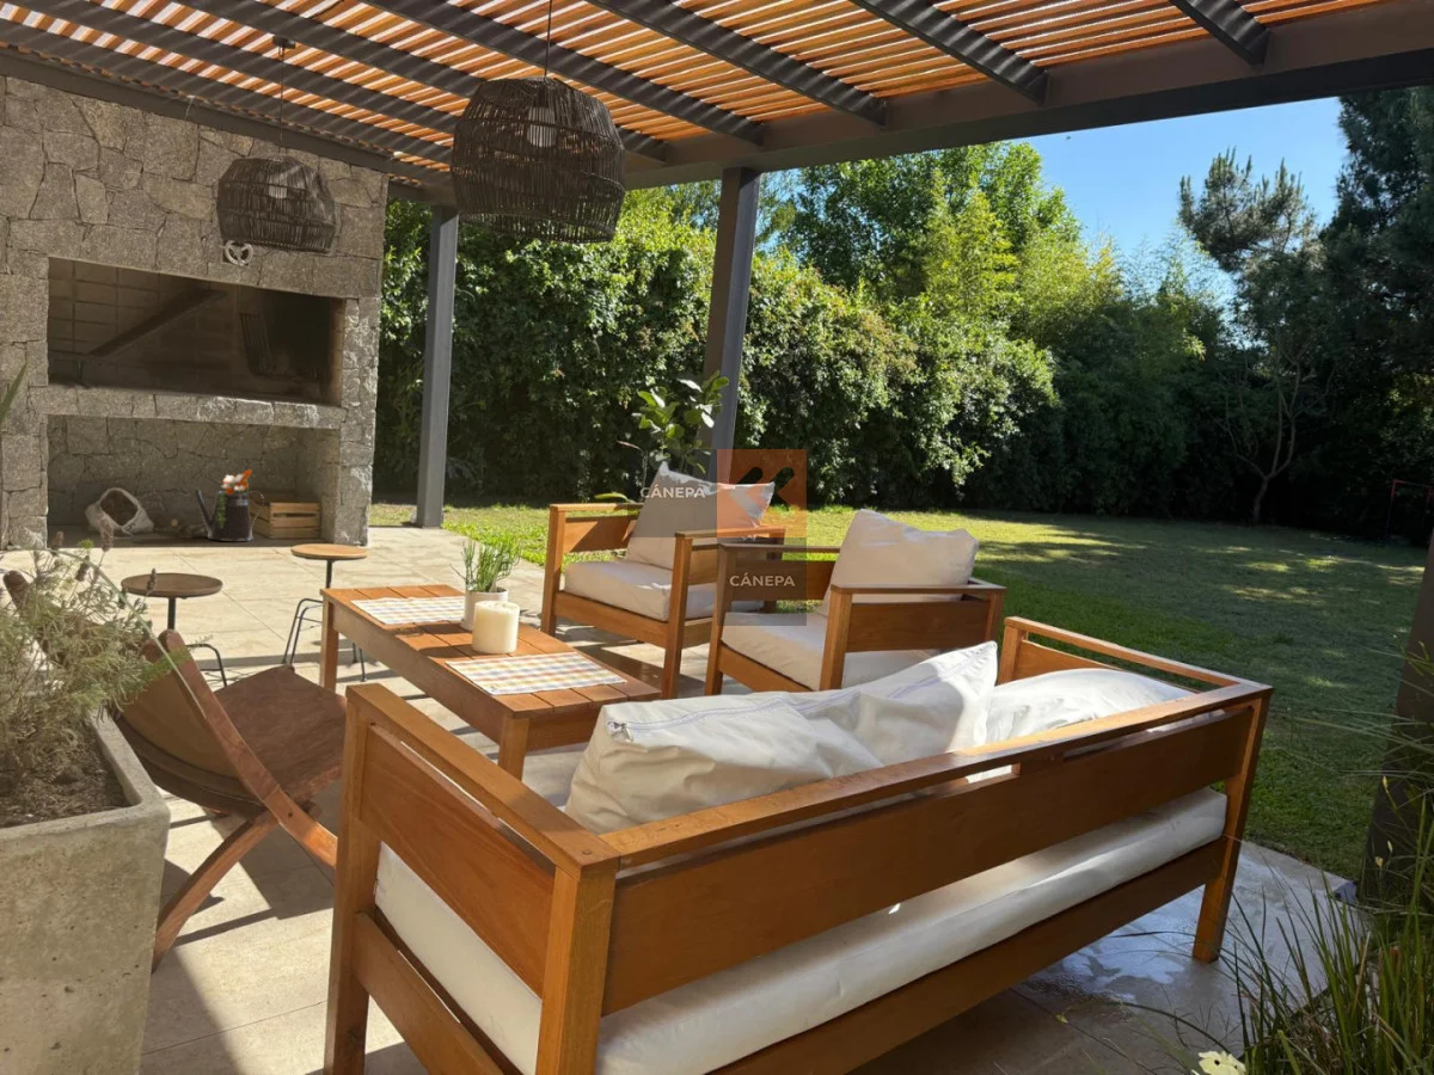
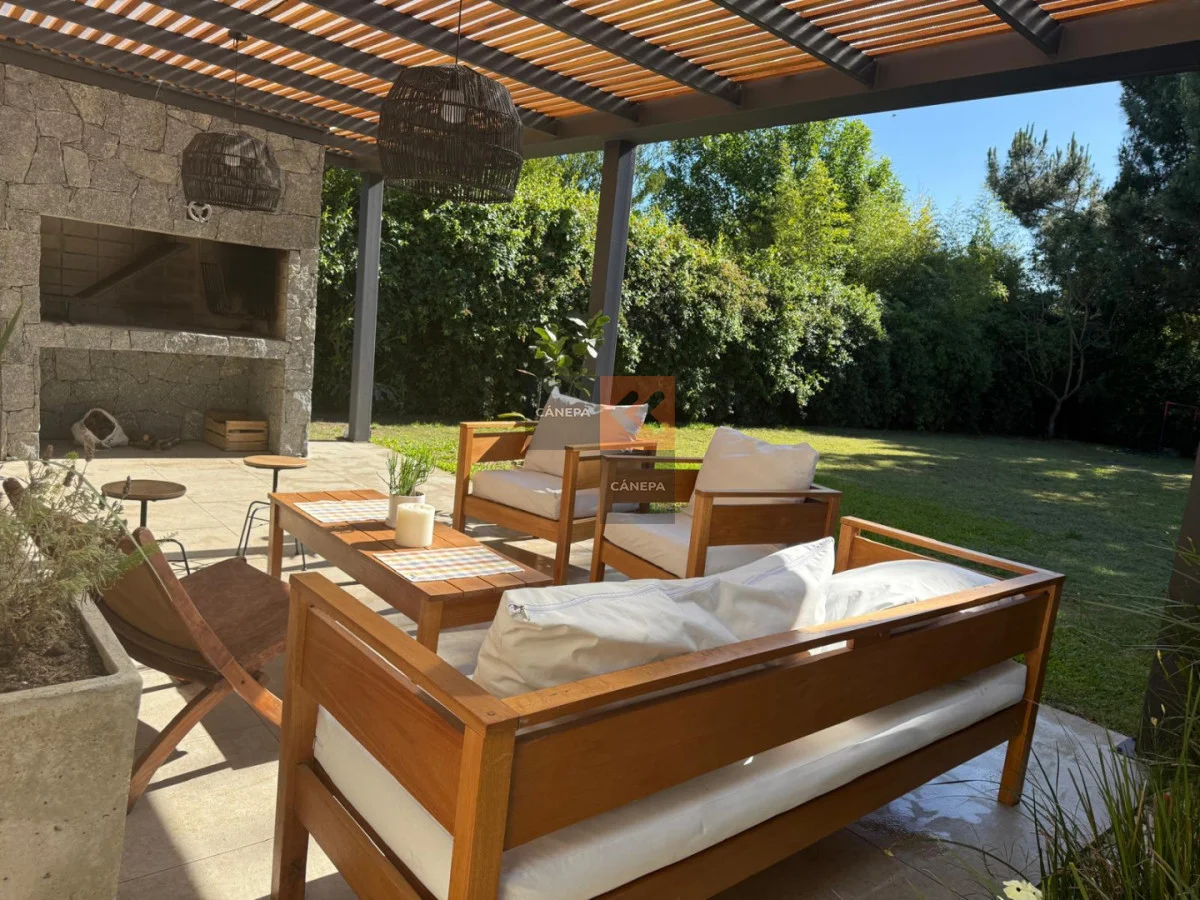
- watering can (229, 503)
